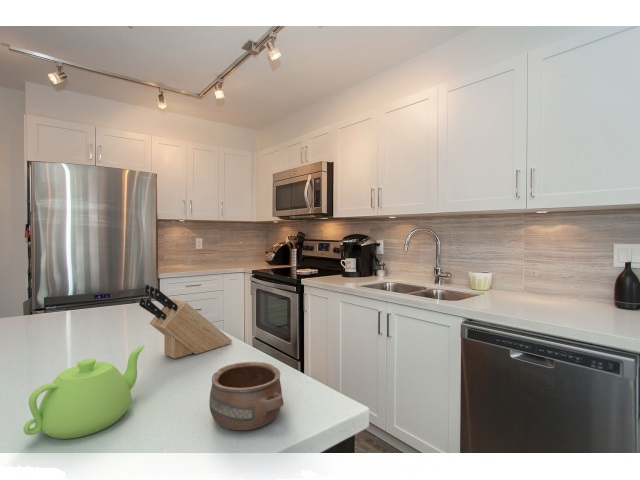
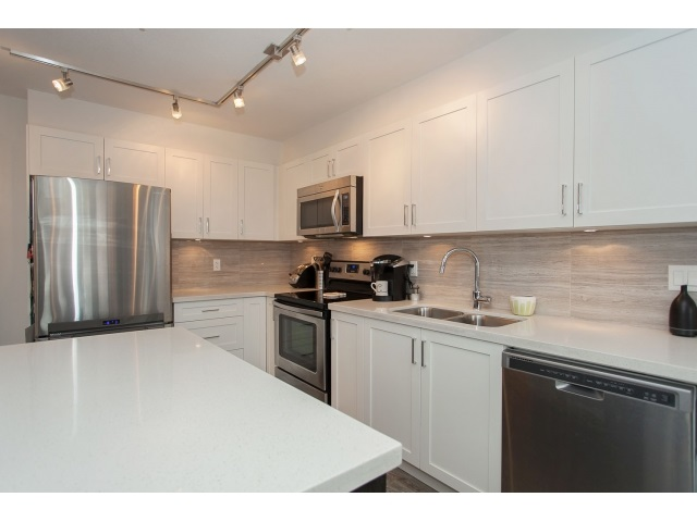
- pottery (246, 394)
- teapot (92, 388)
- knife block (187, 316)
